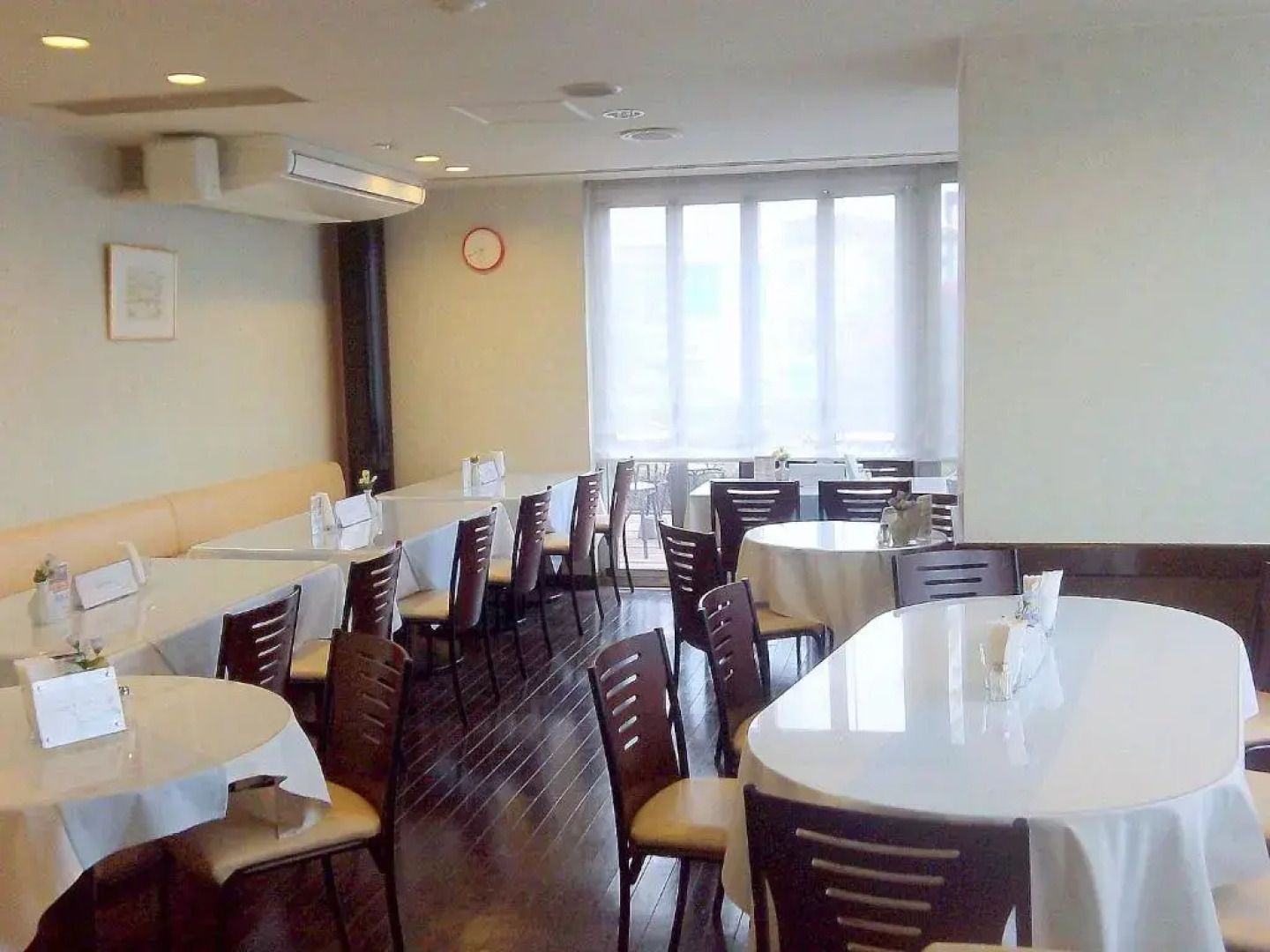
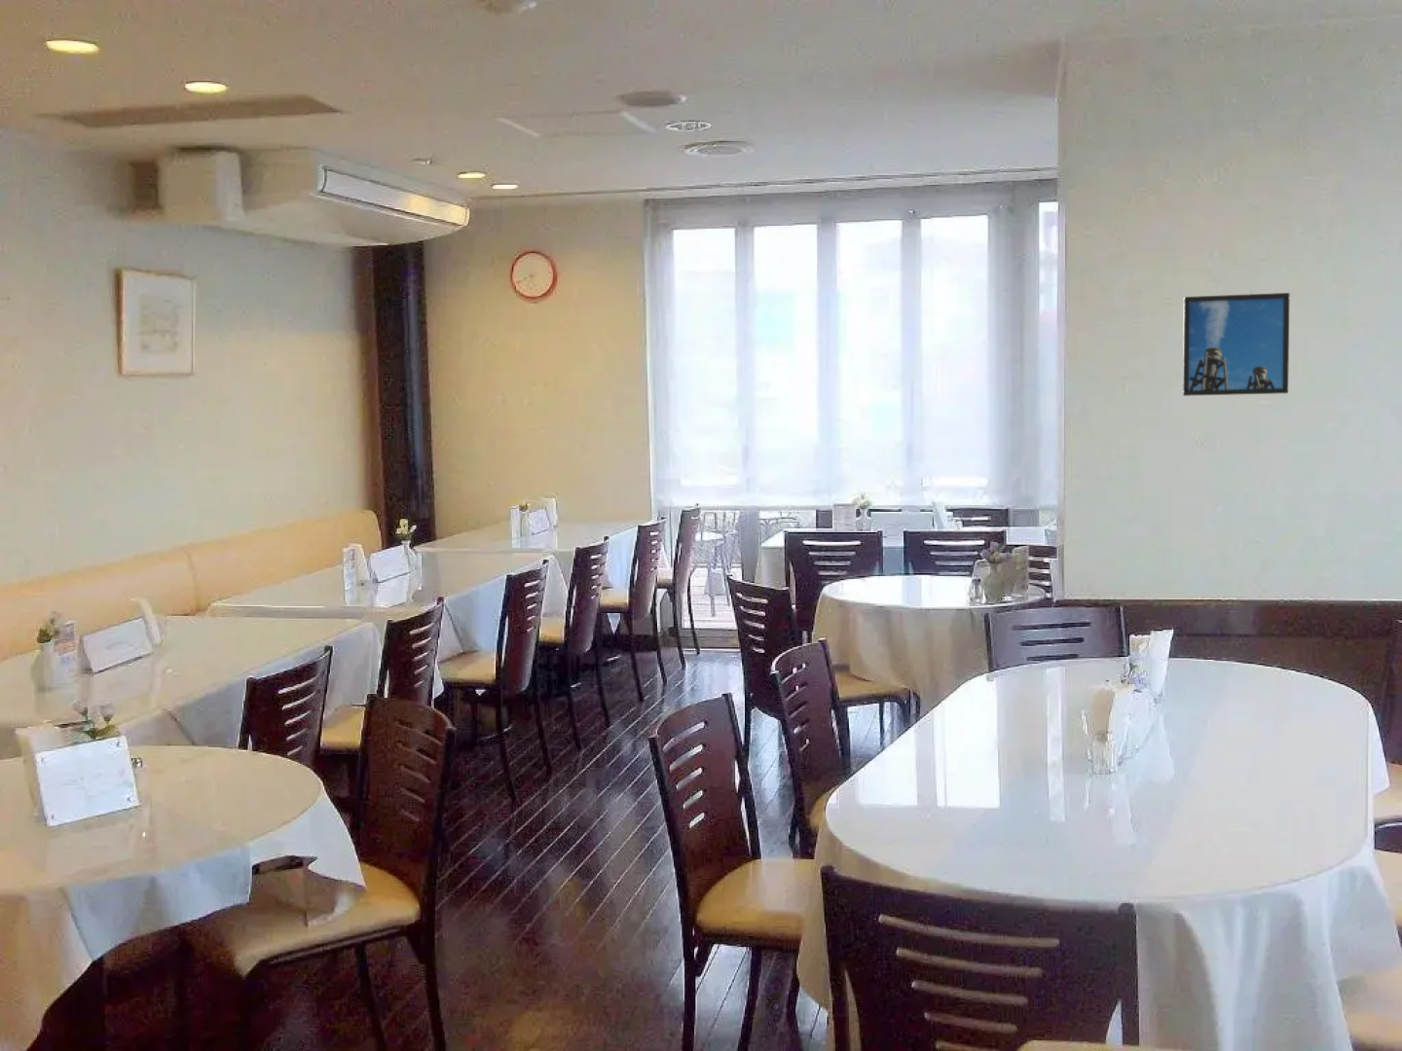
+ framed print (1234, 344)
